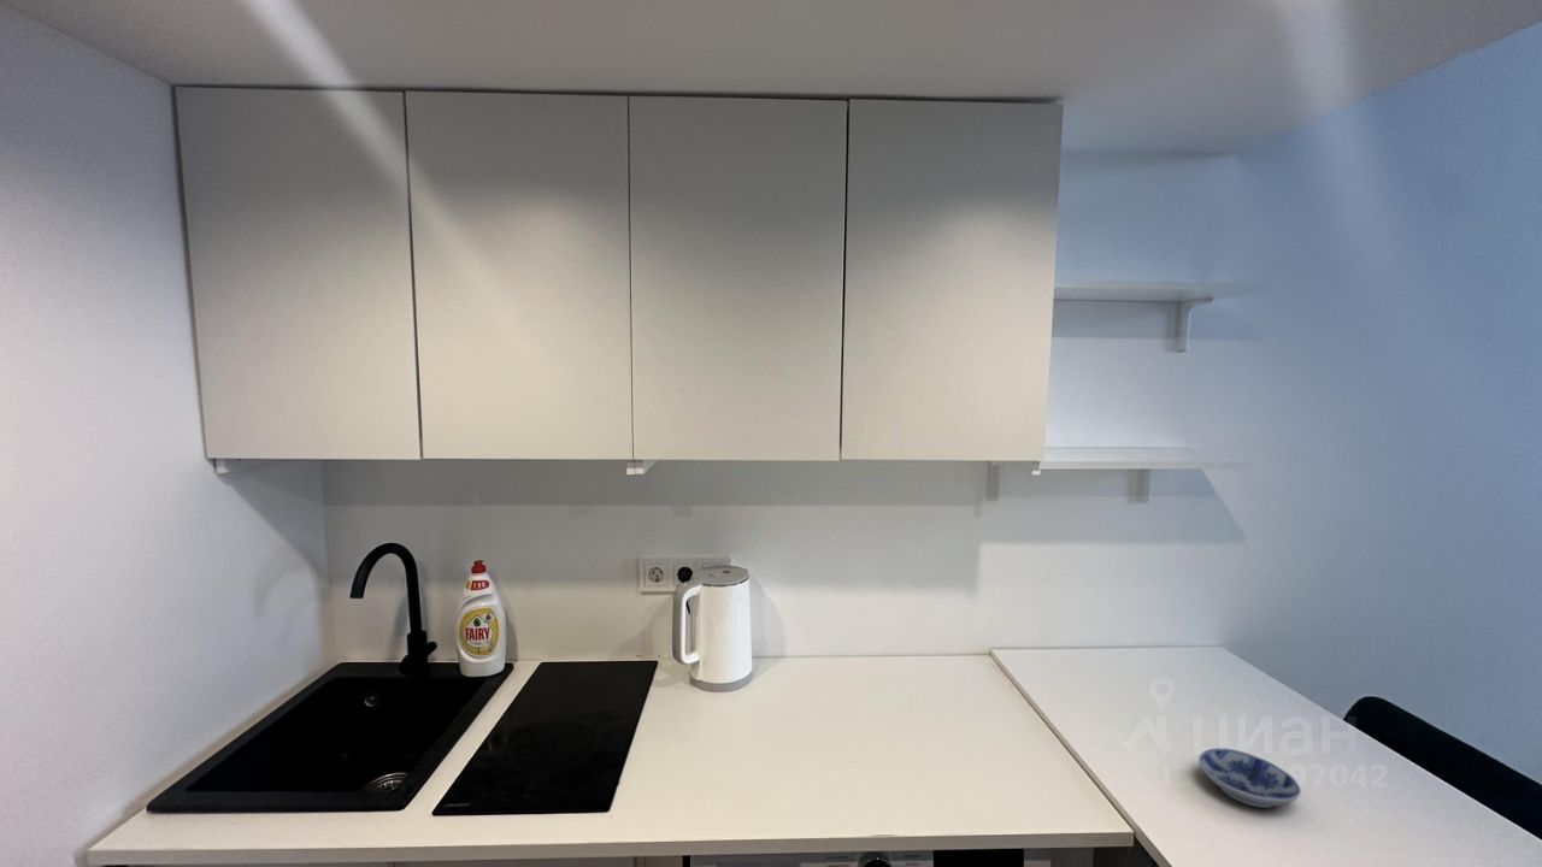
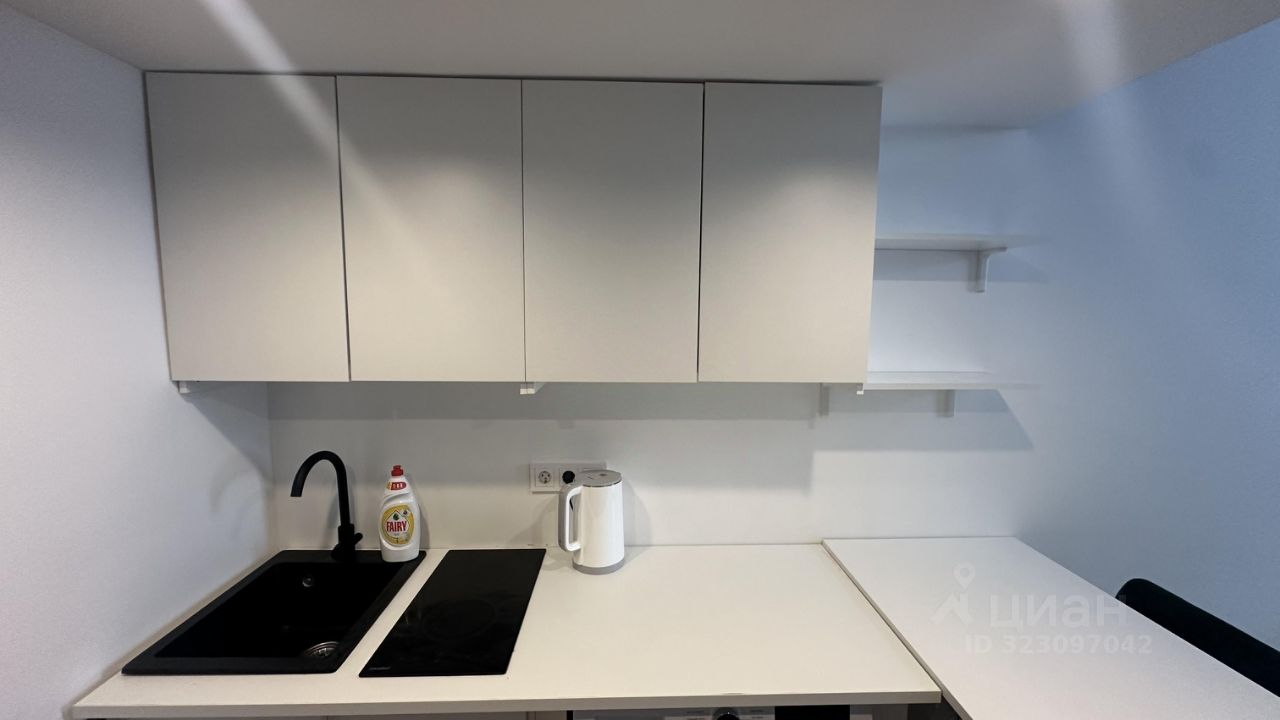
- bowl (1247, 782)
